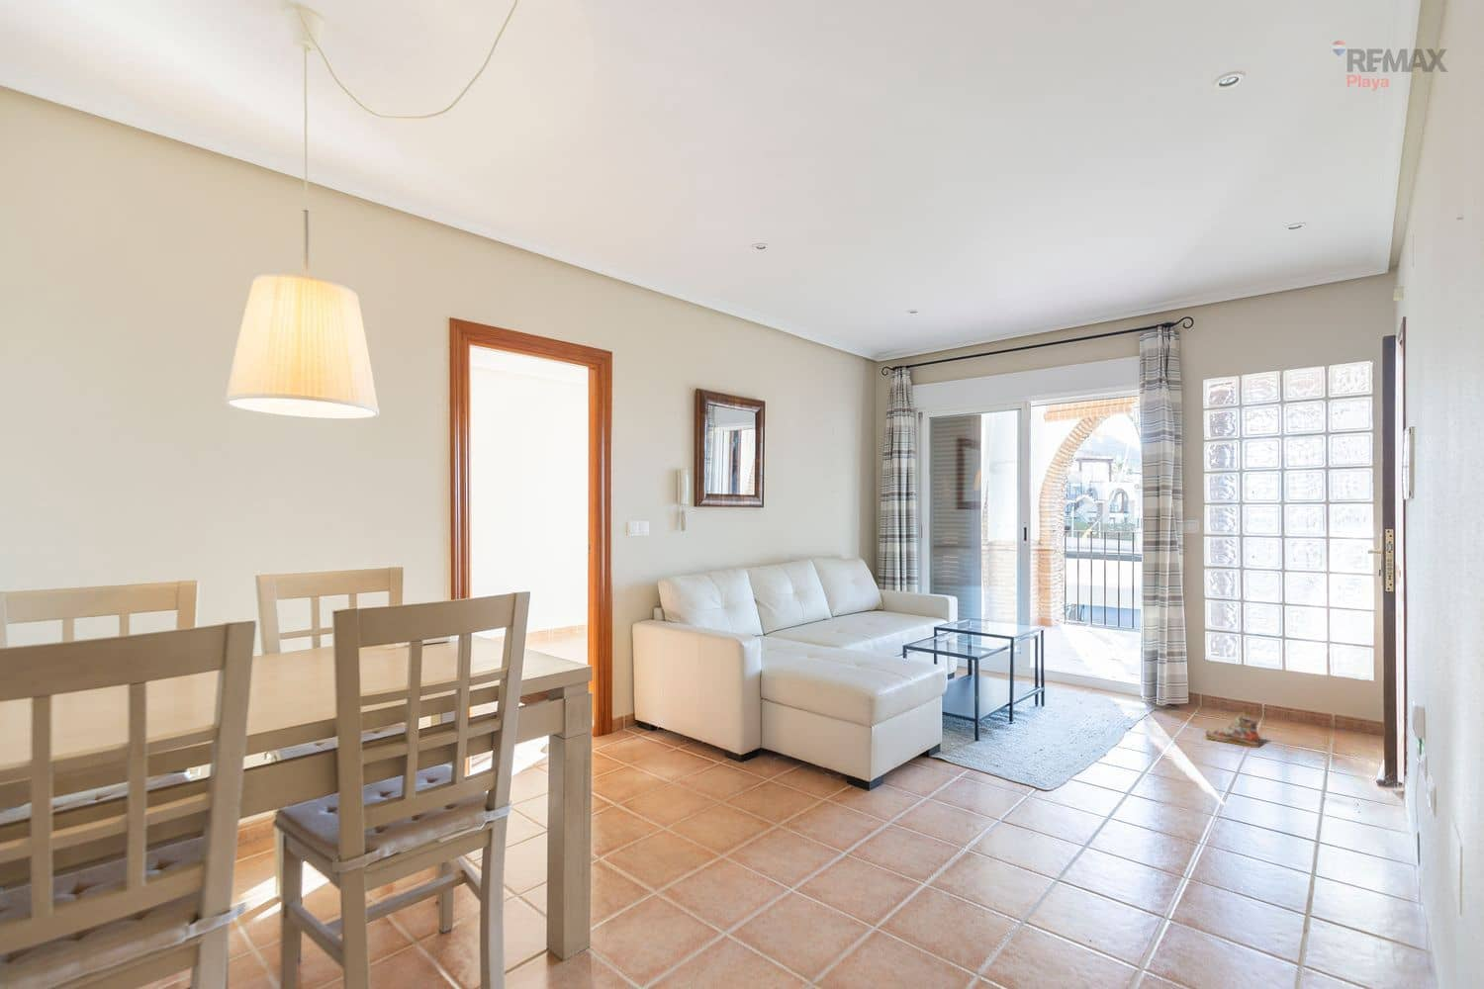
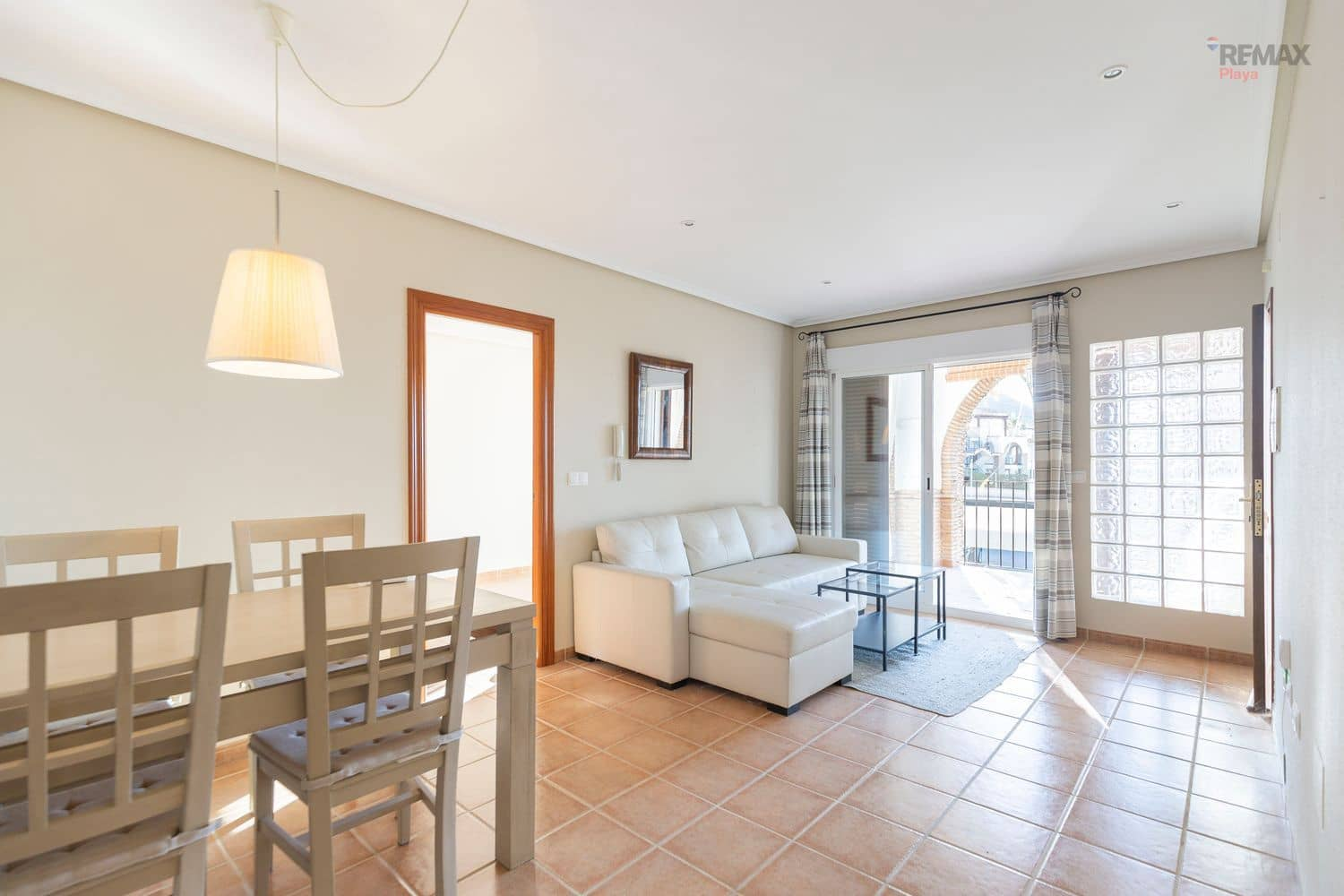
- shoe (1232, 725)
